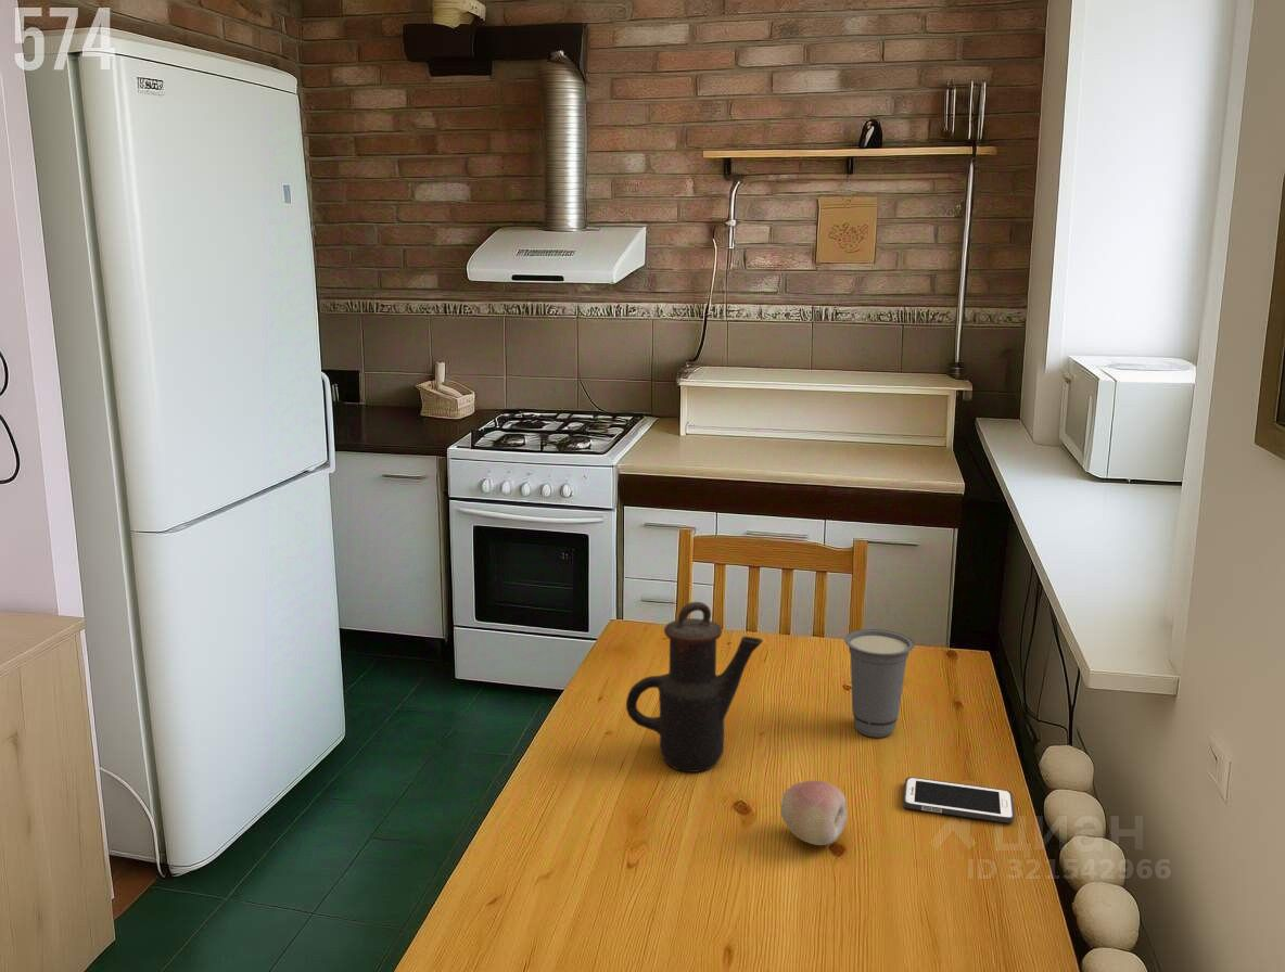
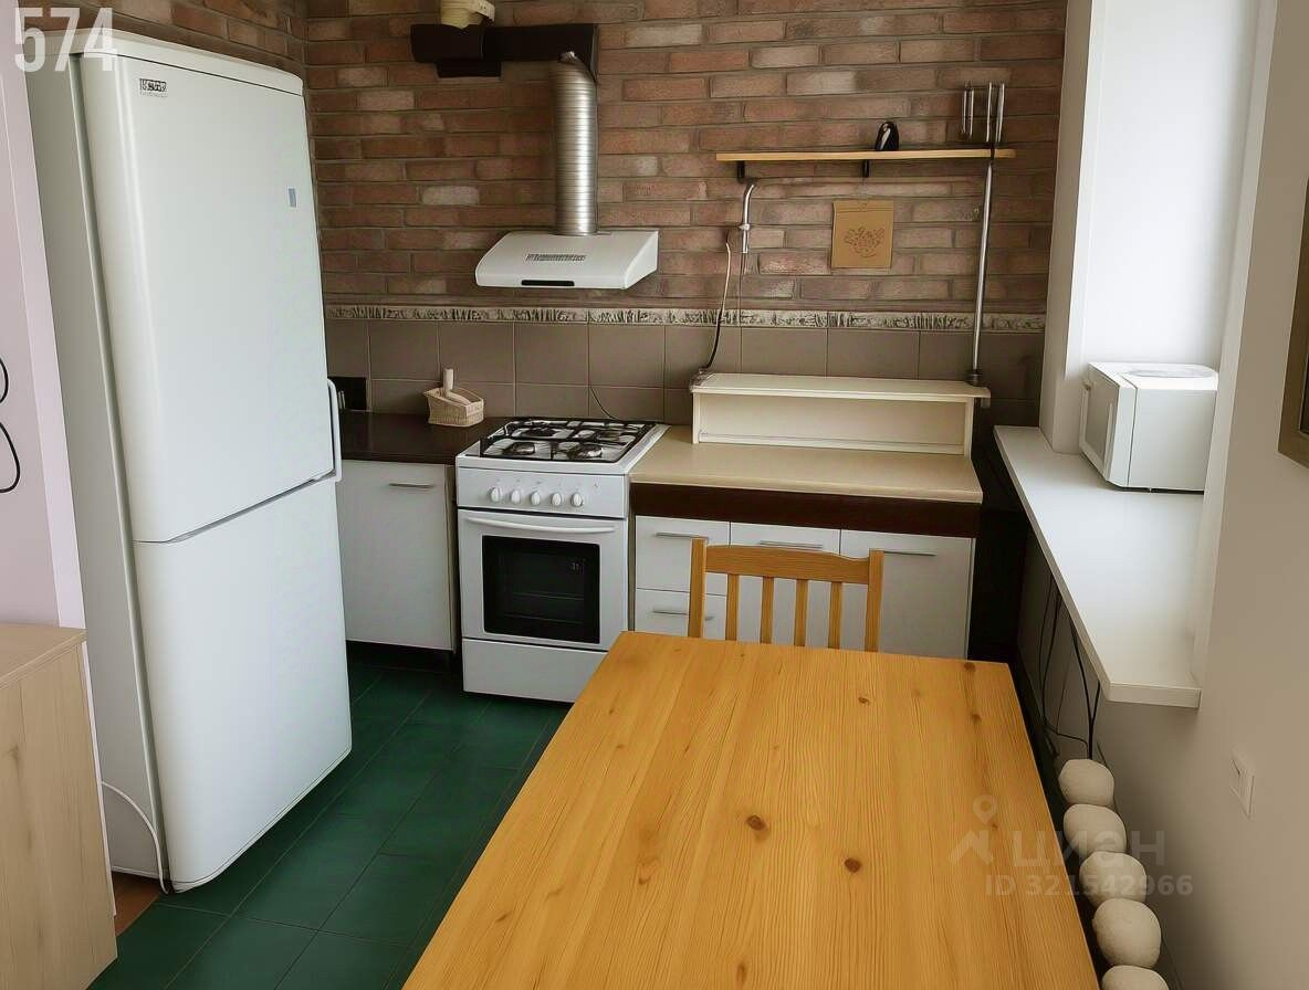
- fruit (812, 811)
- cell phone (957, 800)
- teapot (692, 682)
- cup (876, 686)
